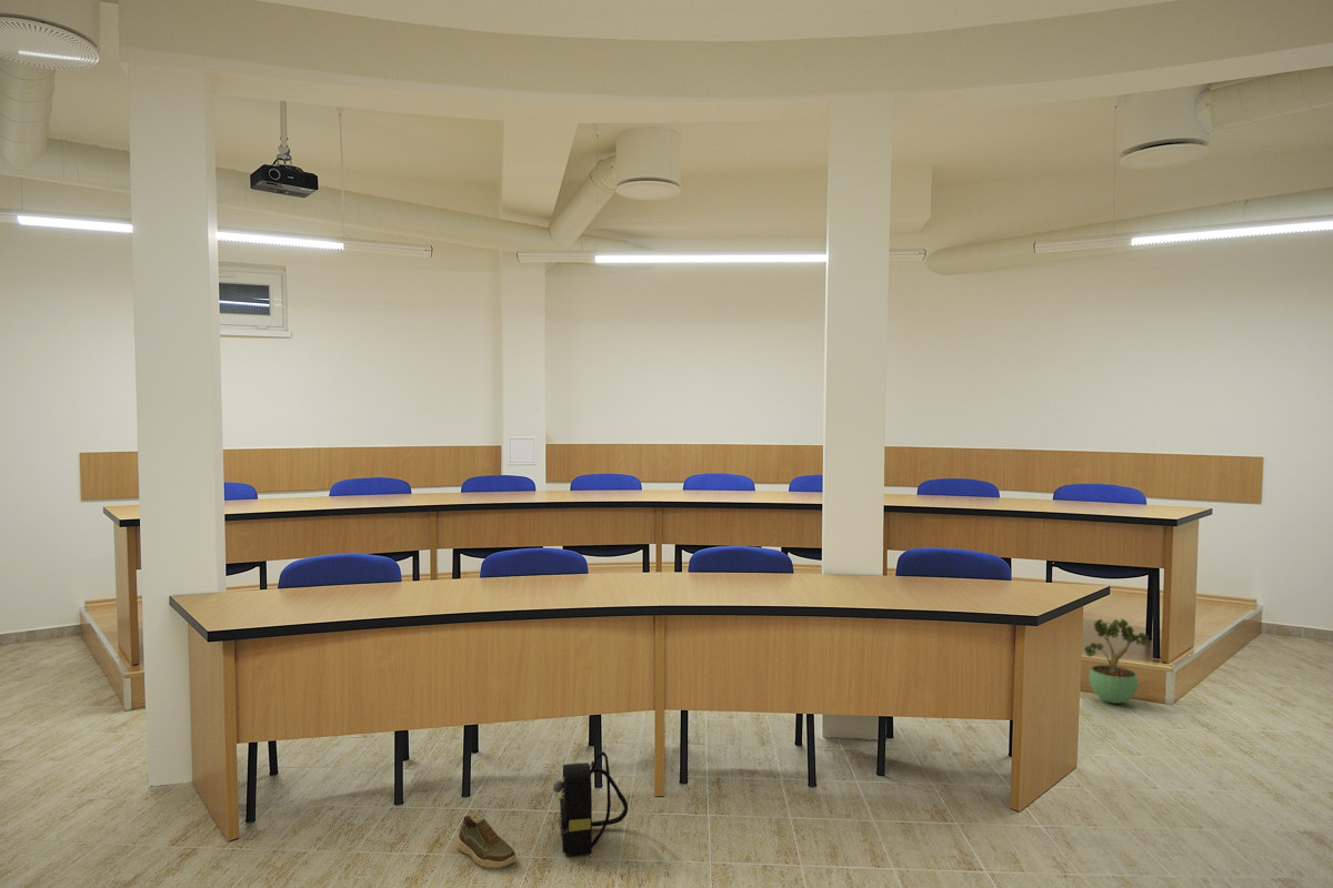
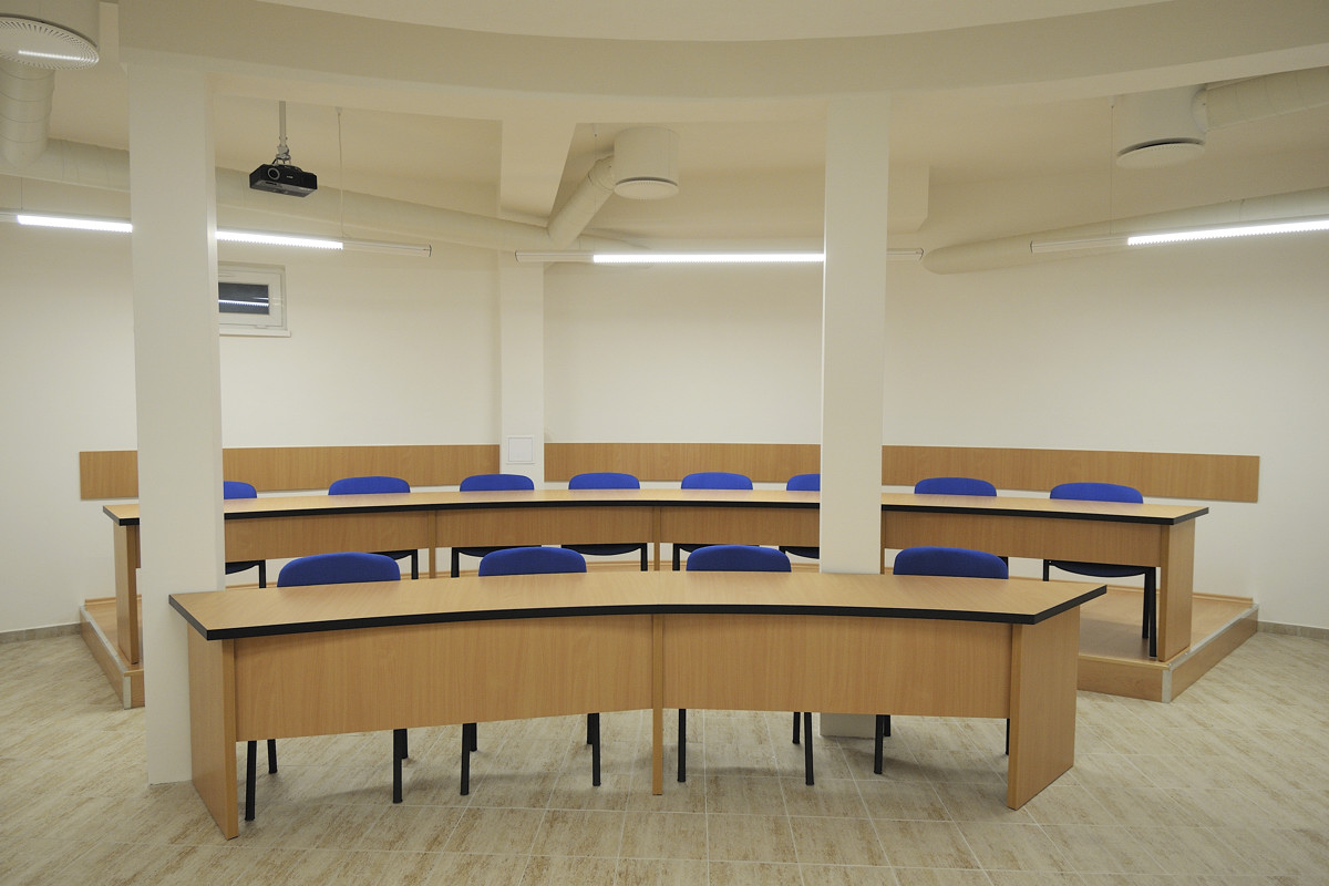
- potted plant (1115, 659)
- shoe (484, 838)
- backpack (591, 795)
